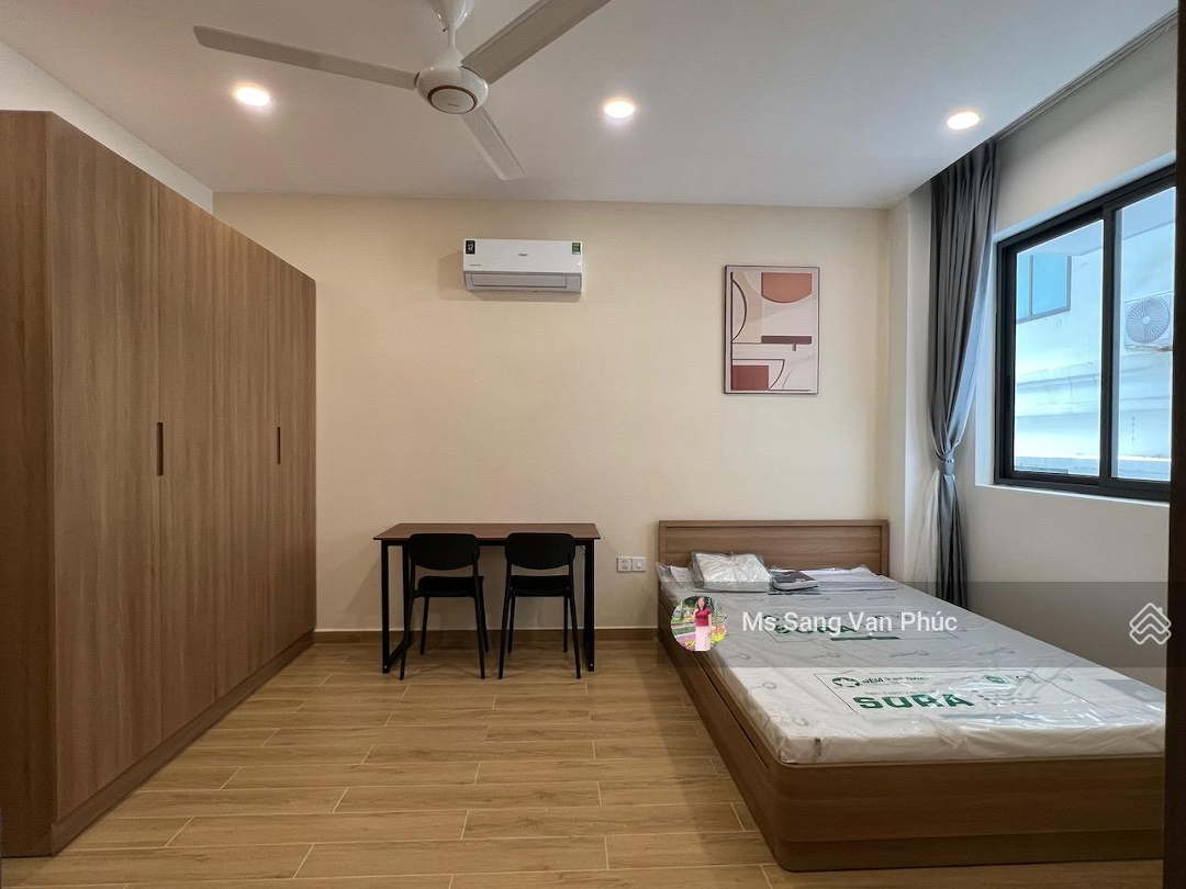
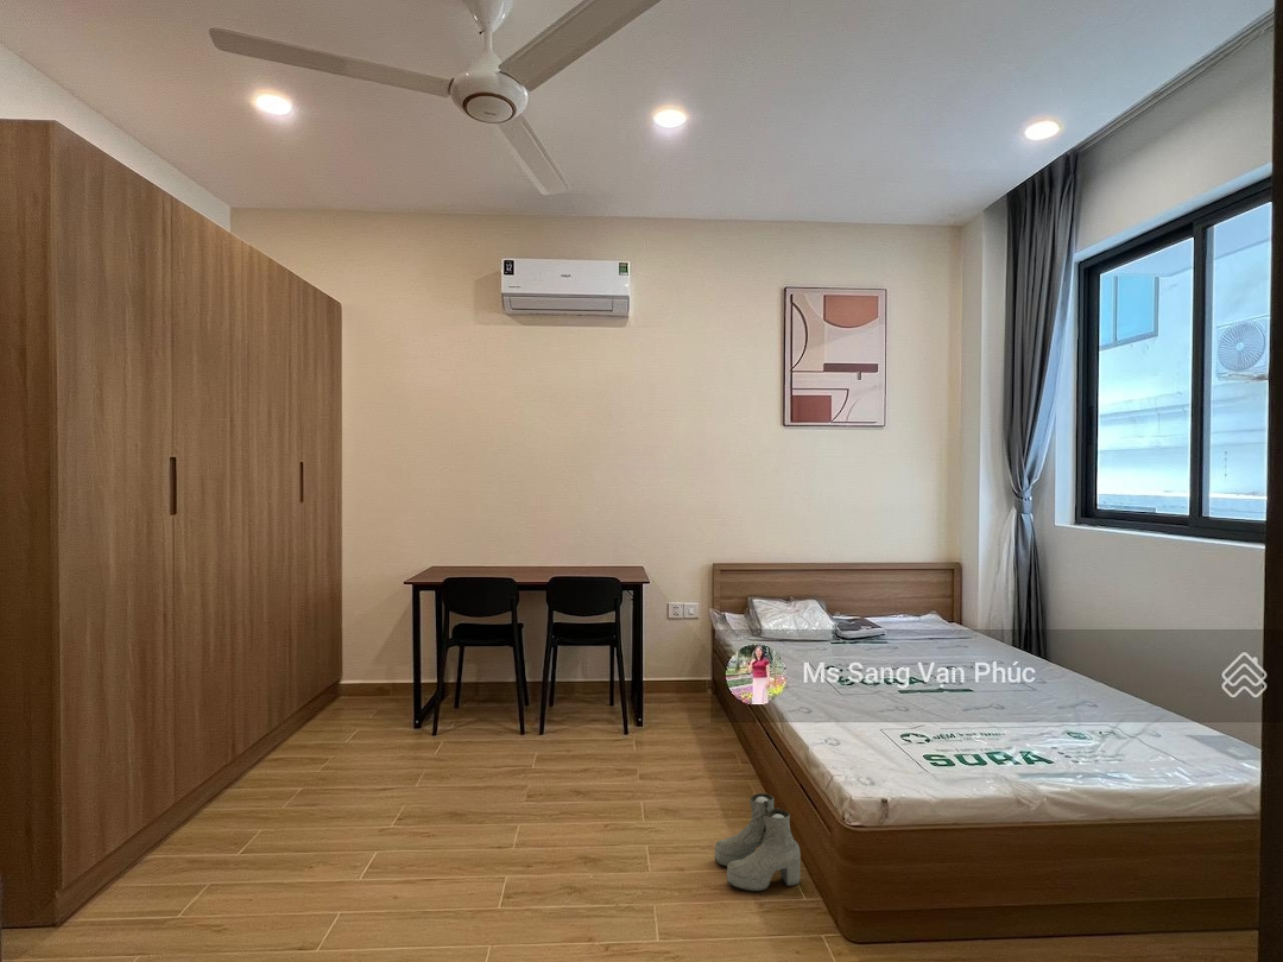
+ boots (757, 837)
